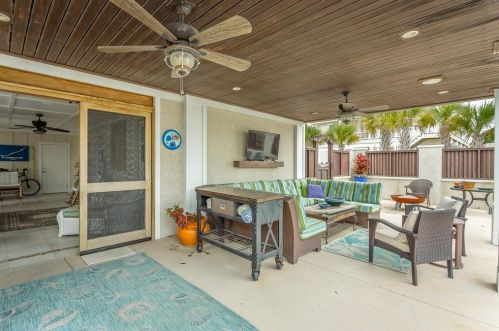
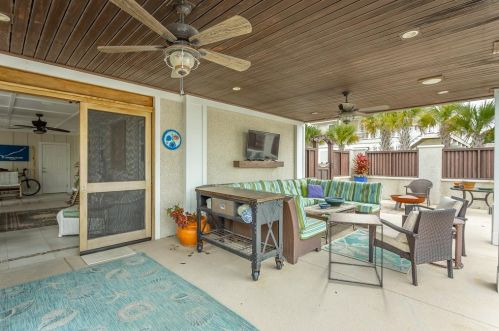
+ side table (349, 263)
